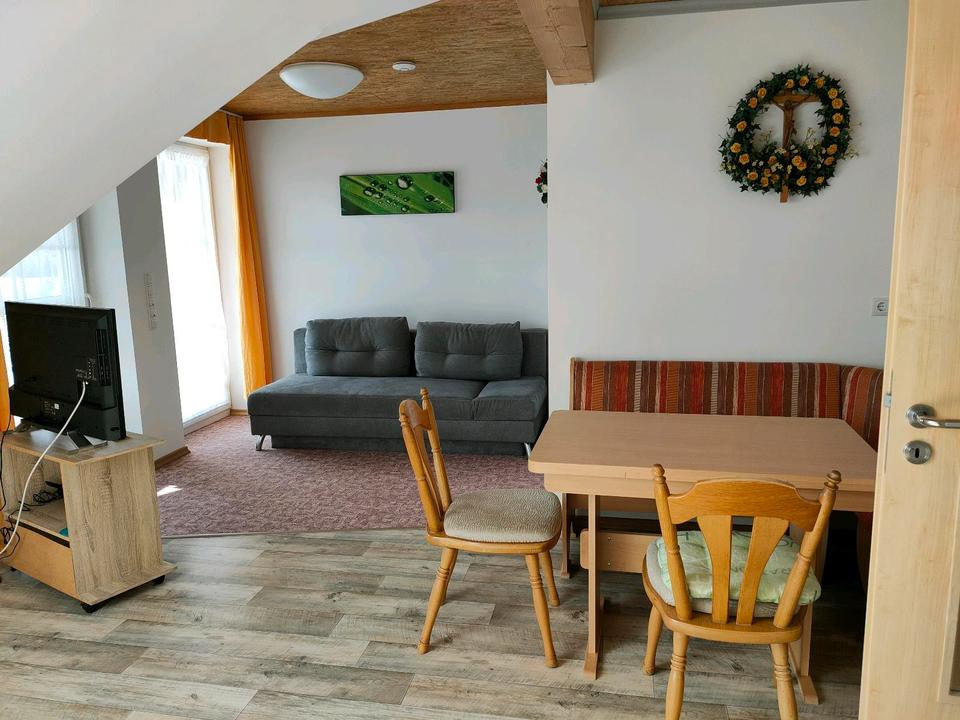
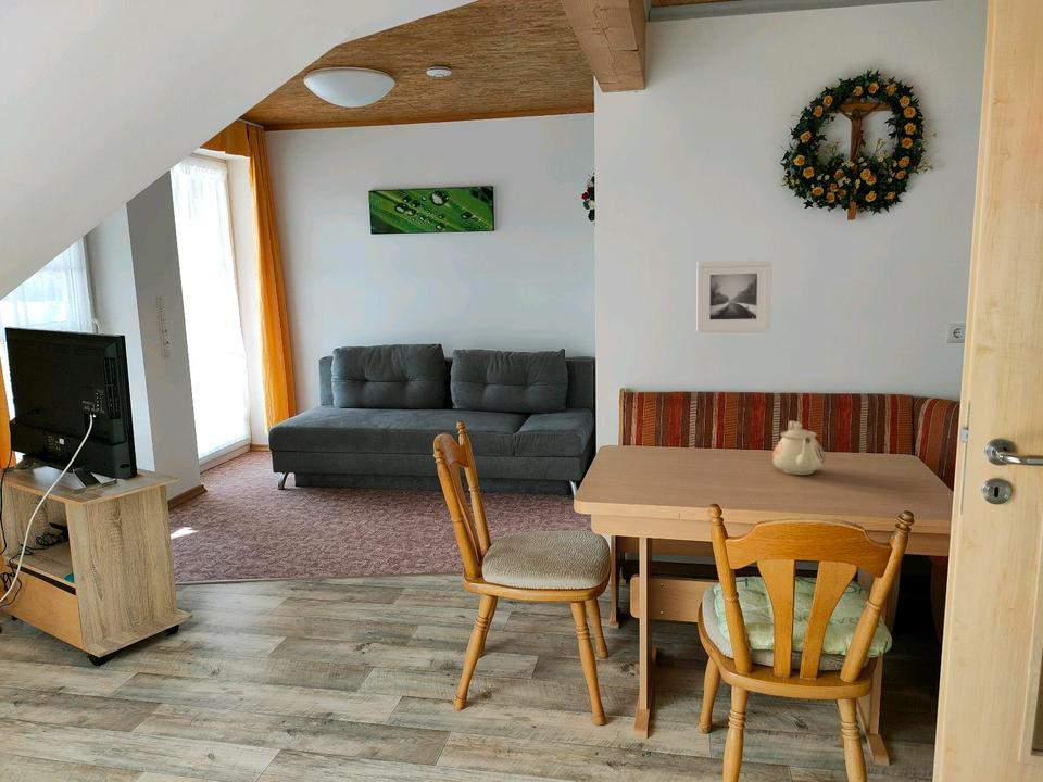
+ teapot (799, 445)
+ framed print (732, 297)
